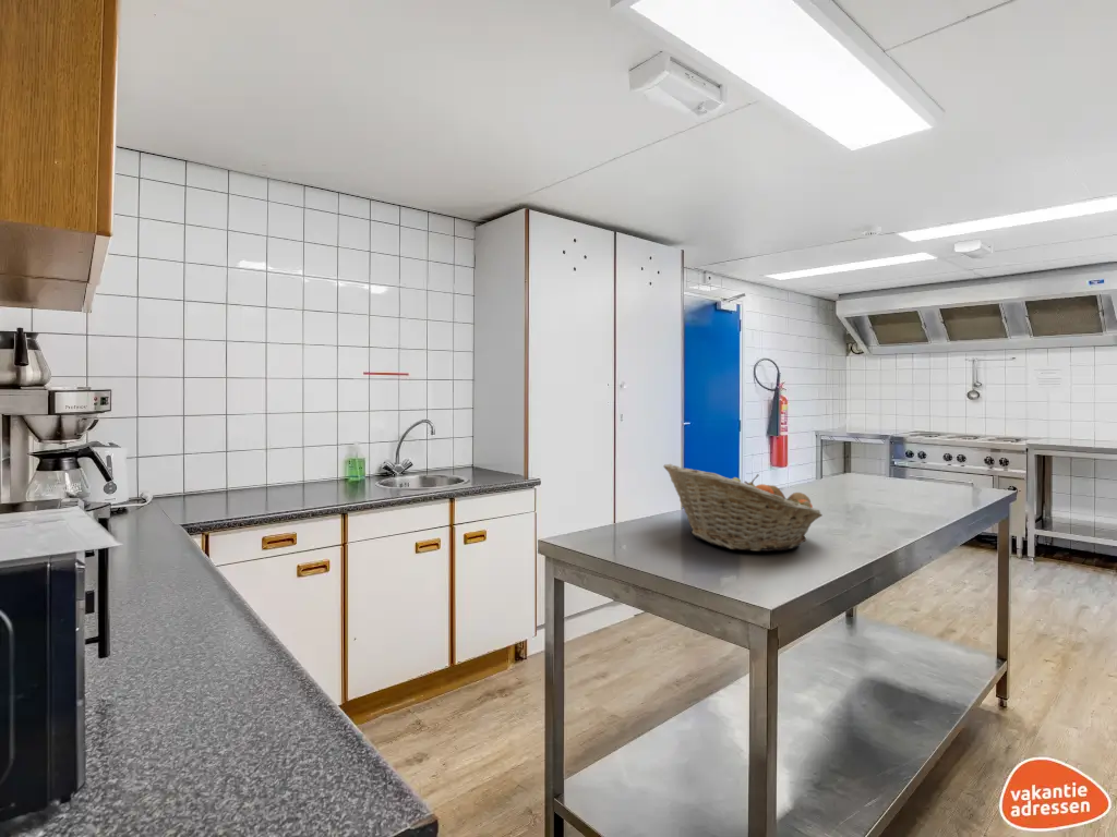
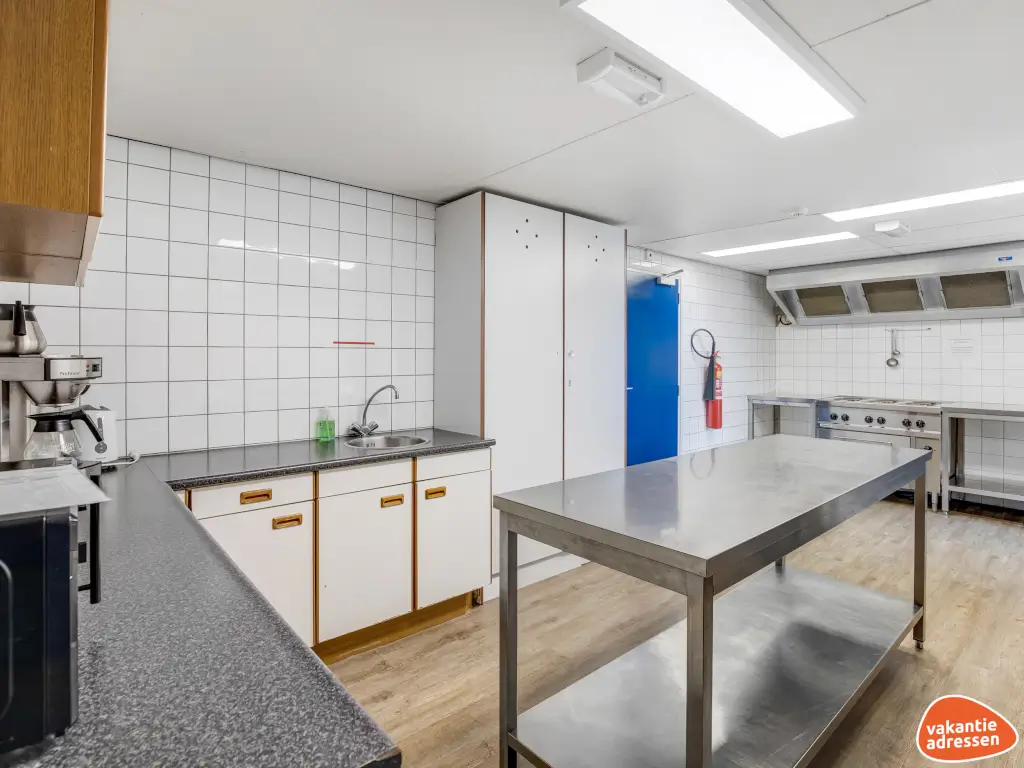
- fruit basket (736, 501)
